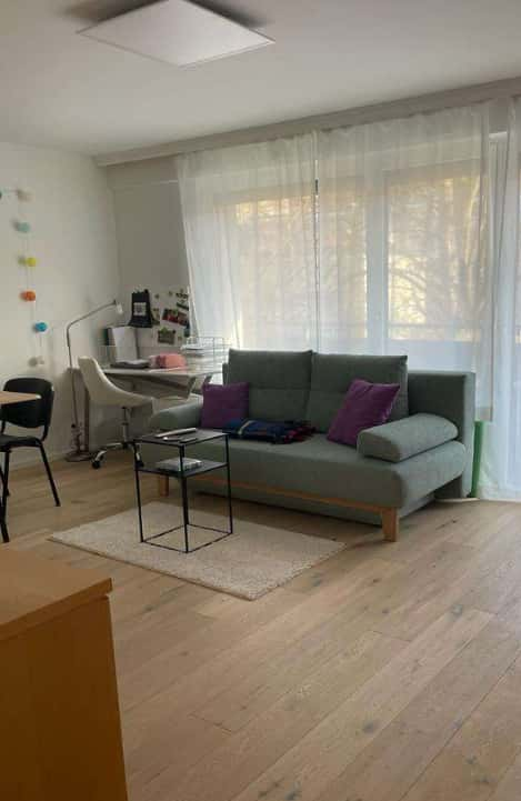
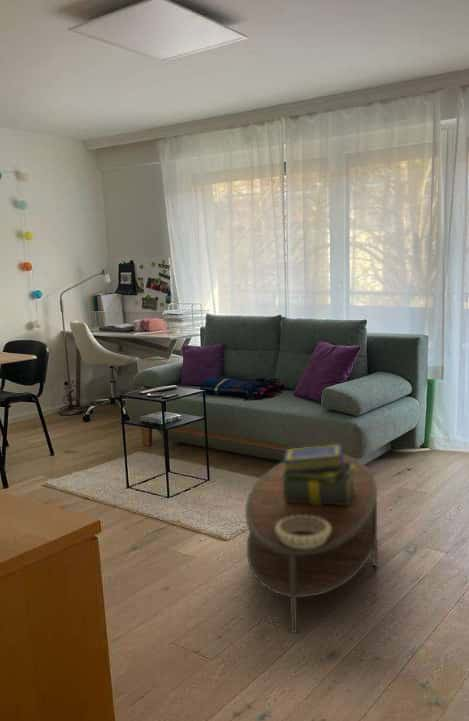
+ decorative bowl (303, 530)
+ stack of books (316, 473)
+ coffee table (311, 531)
